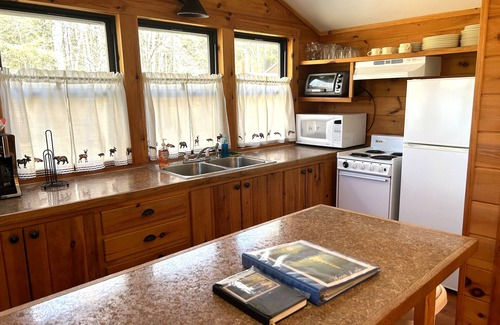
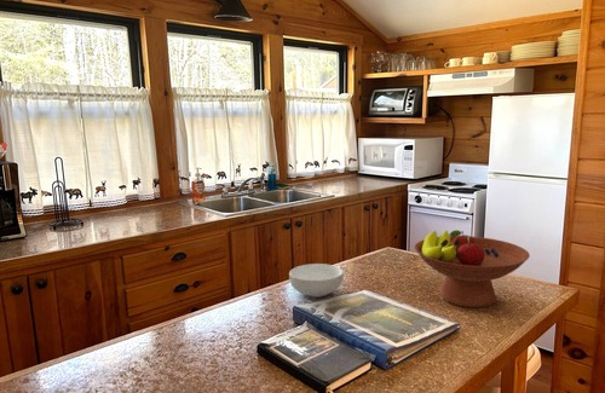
+ fruit bowl (468, 264)
+ cereal bowl (316, 282)
